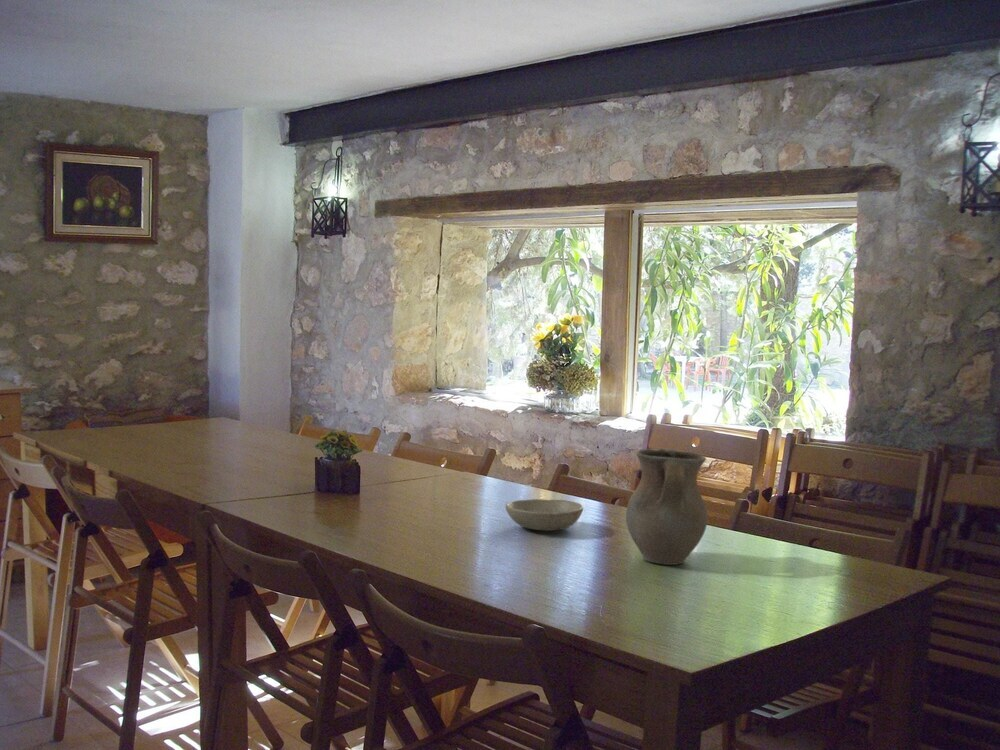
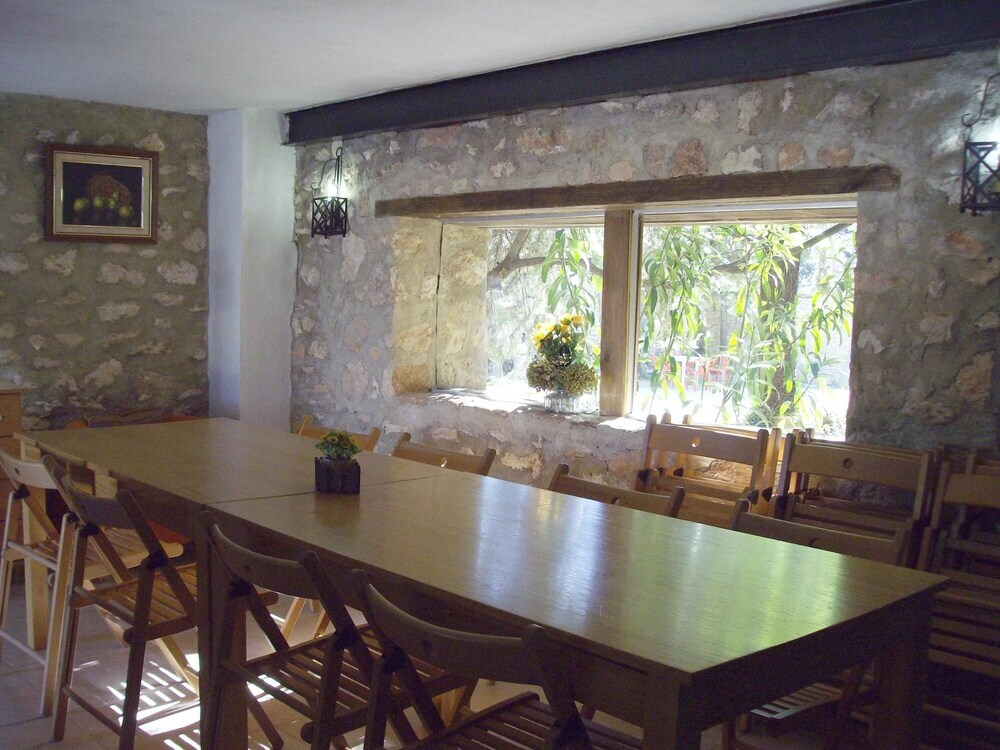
- bowl (544, 515)
- ceramic pitcher (667, 506)
